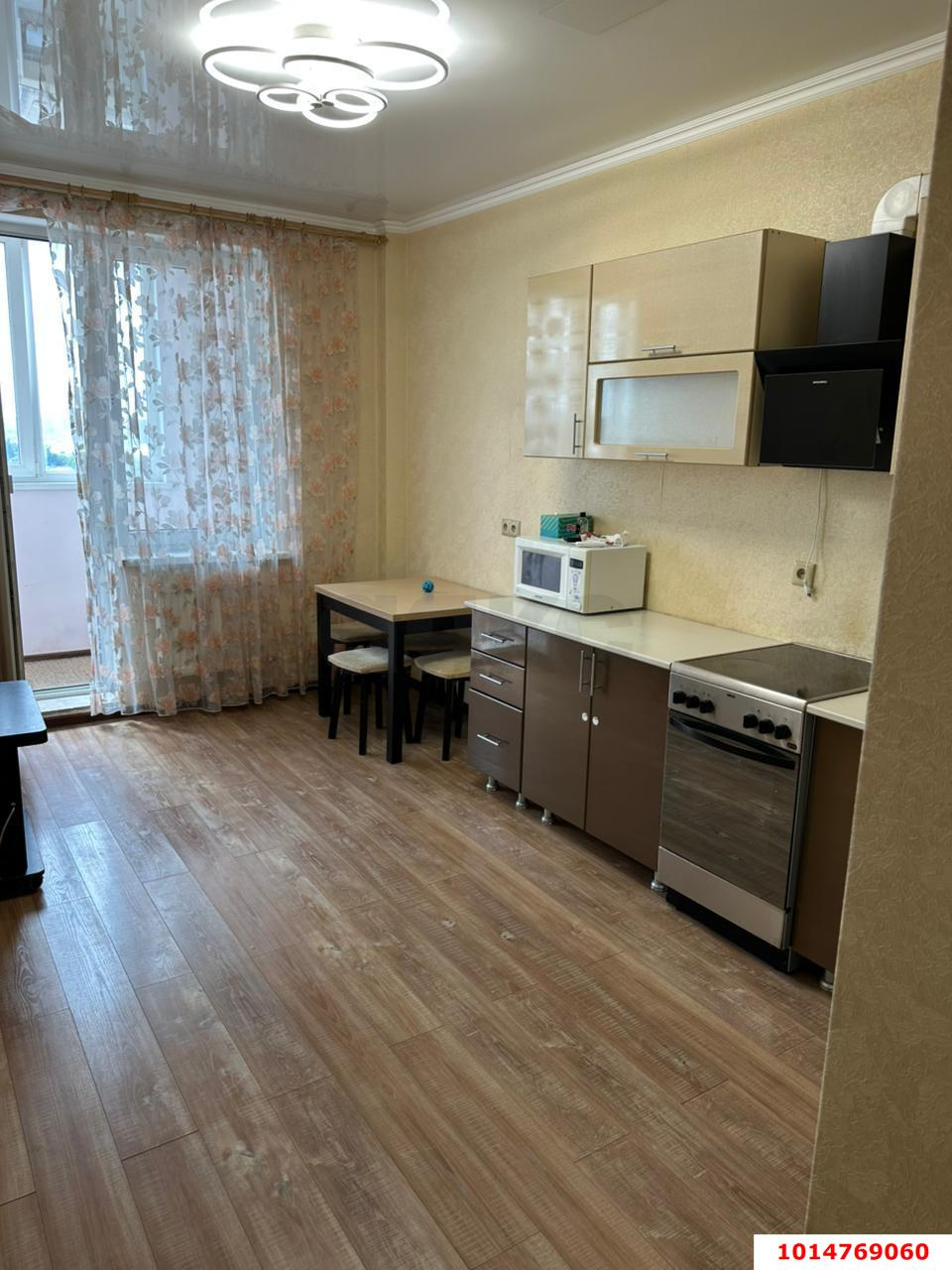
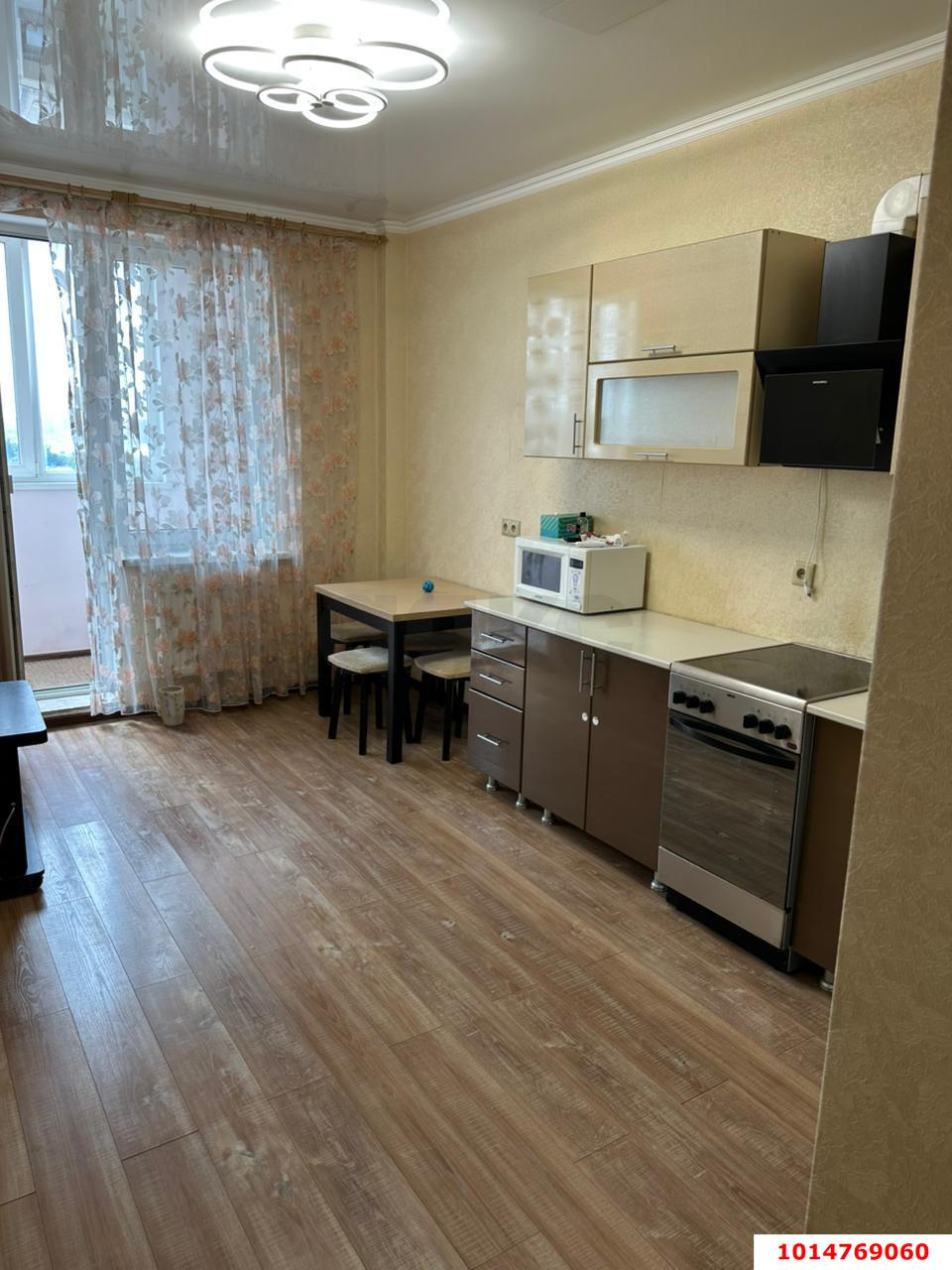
+ plant pot (172, 705)
